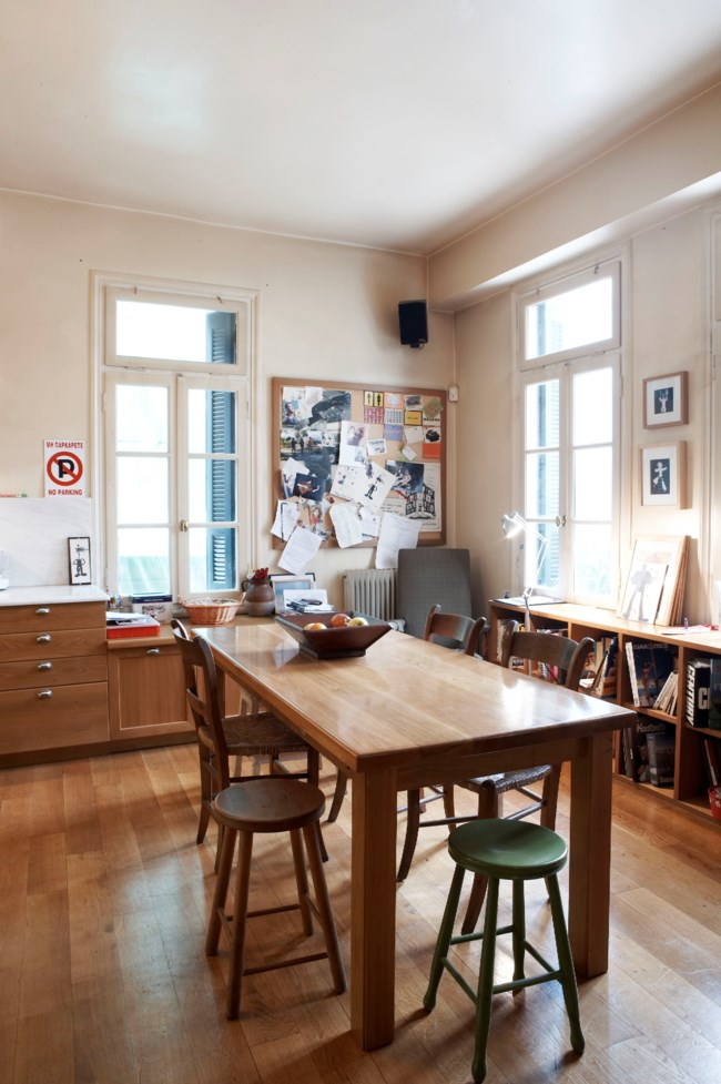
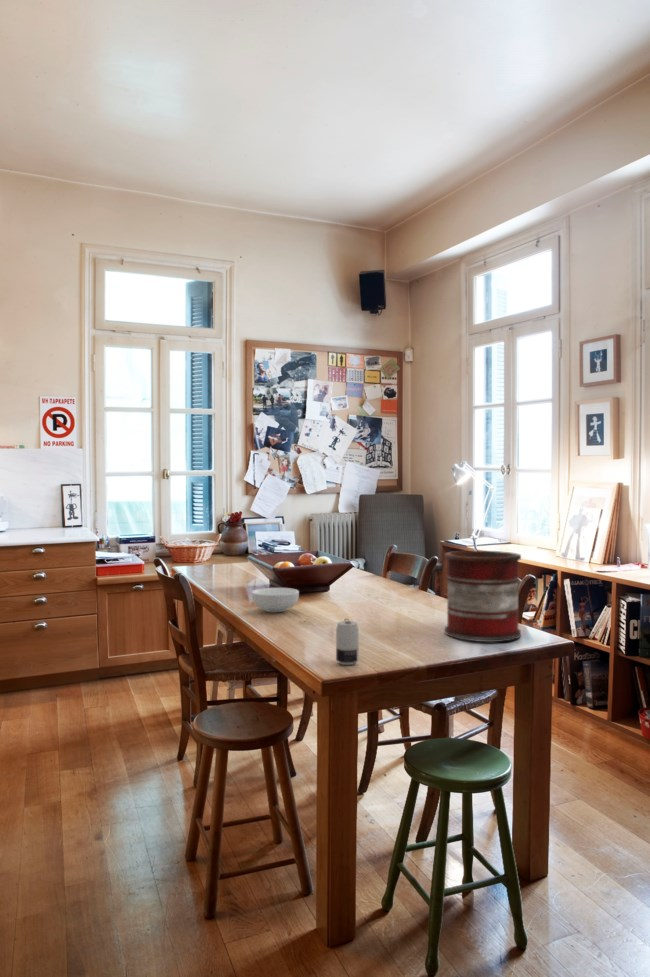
+ beverage can (347, 640)
+ plant pot (482, 593)
+ cereal bowl (275, 600)
